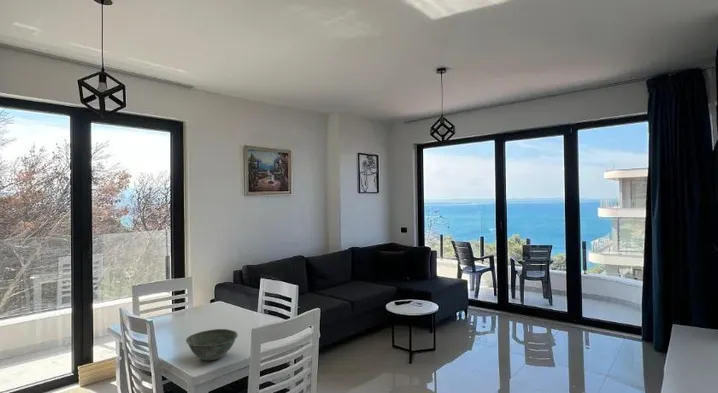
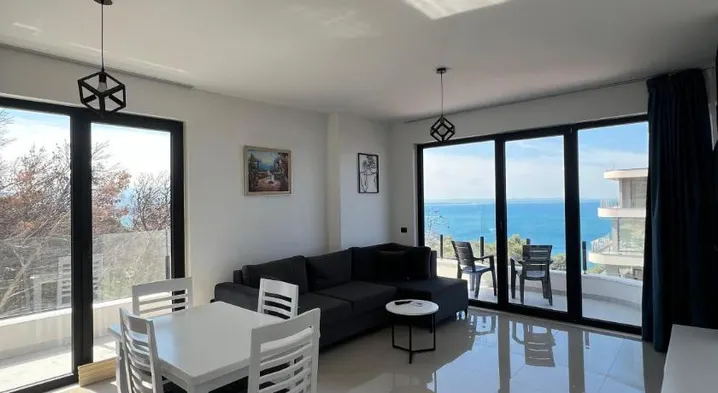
- bowl (212, 346)
